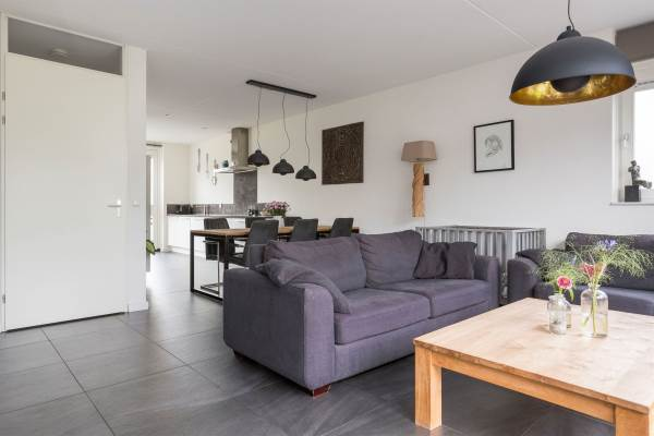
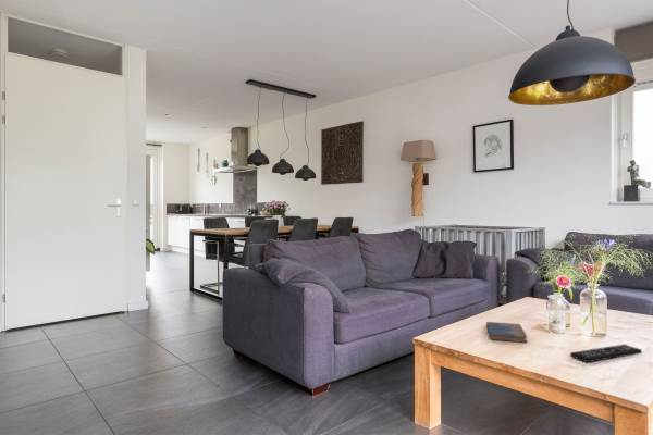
+ remote control (606, 352)
+ hardcover book (505, 331)
